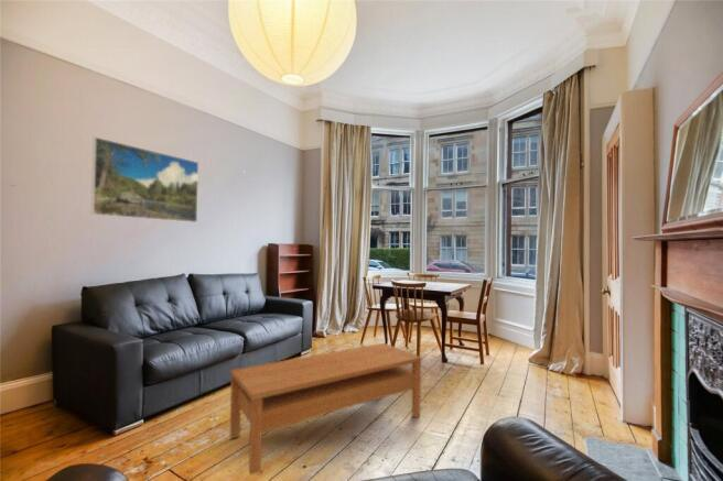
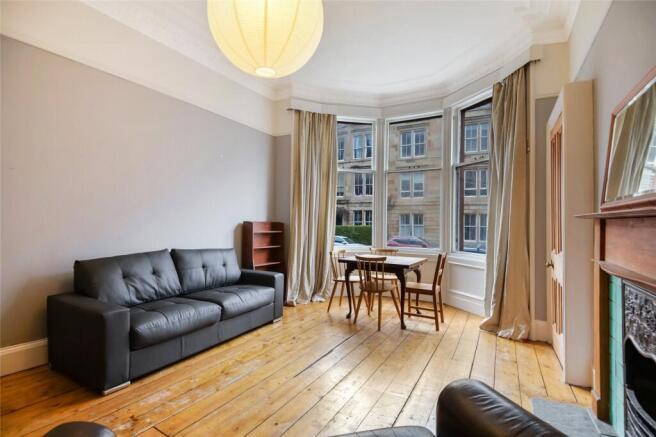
- coffee table (332, 394)
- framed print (151, 185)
